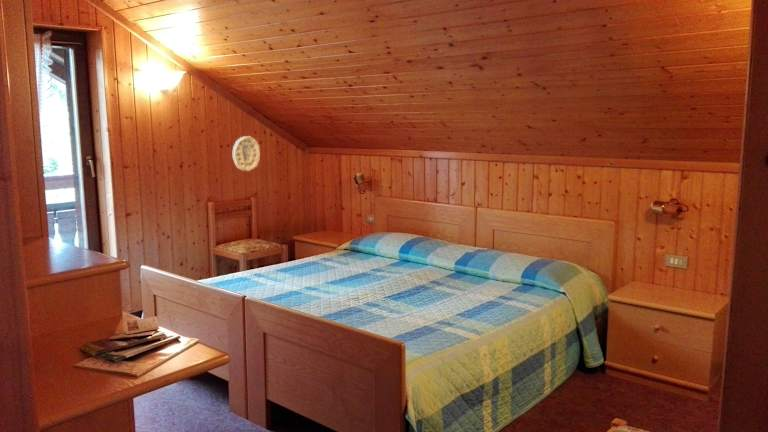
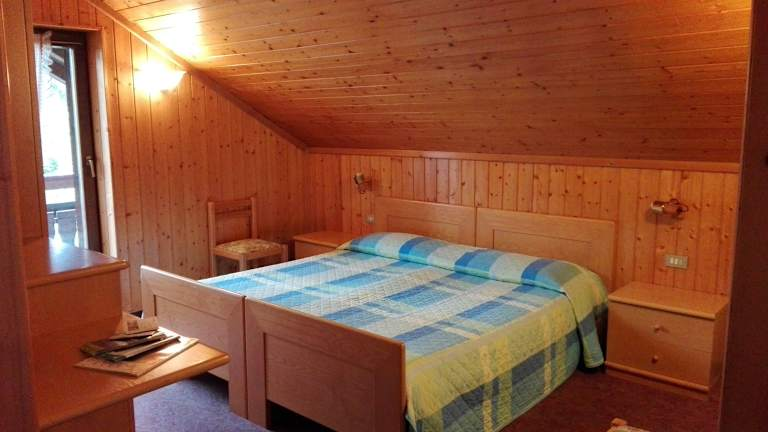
- decorative plate (246, 153)
